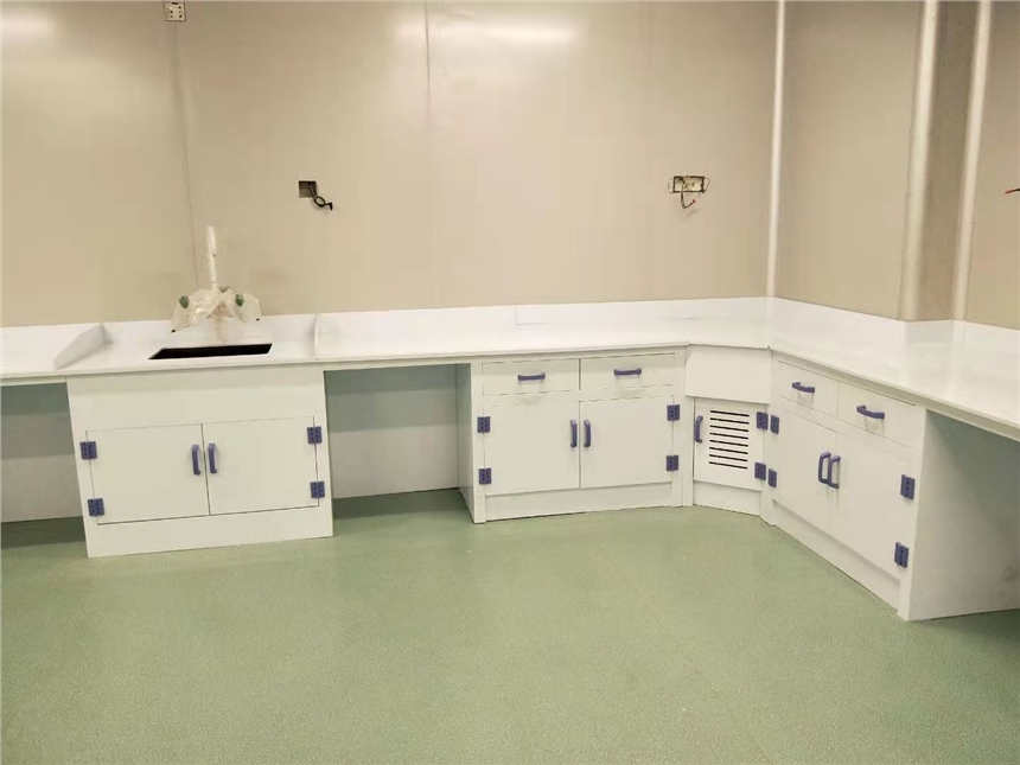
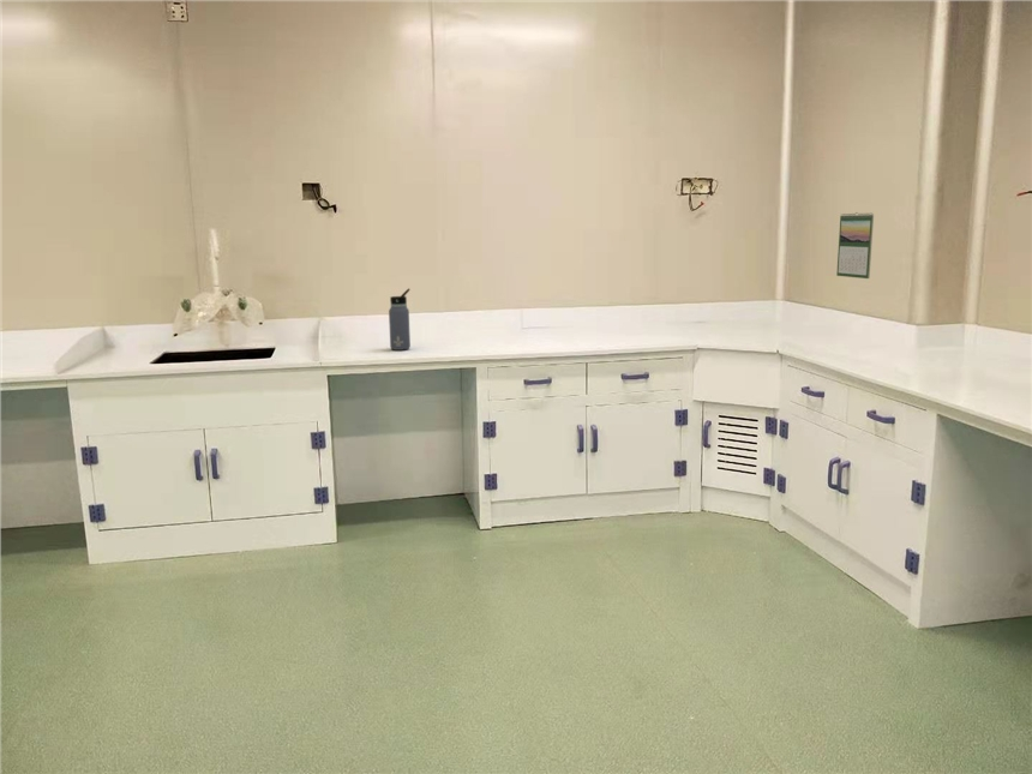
+ calendar (854, 245)
+ water bottle (400, 318)
